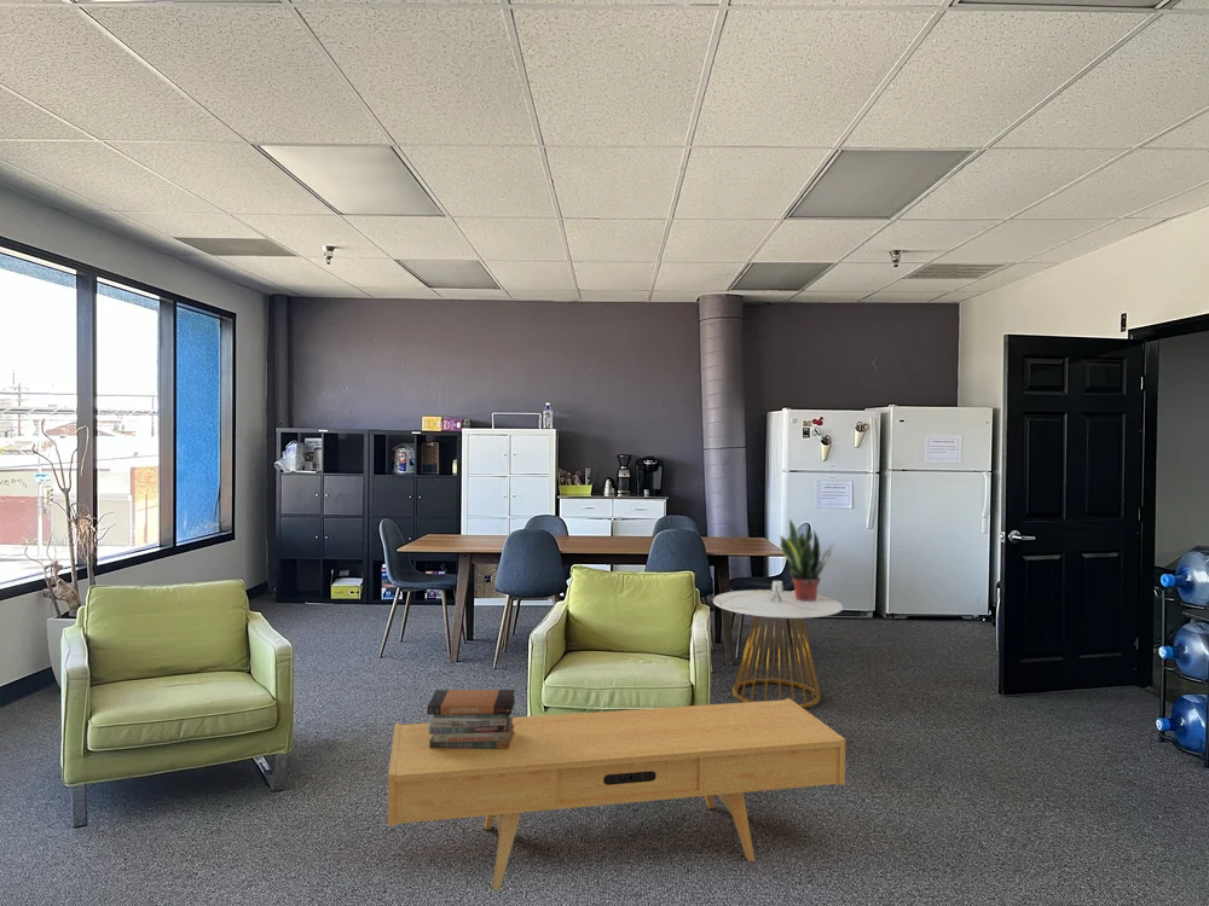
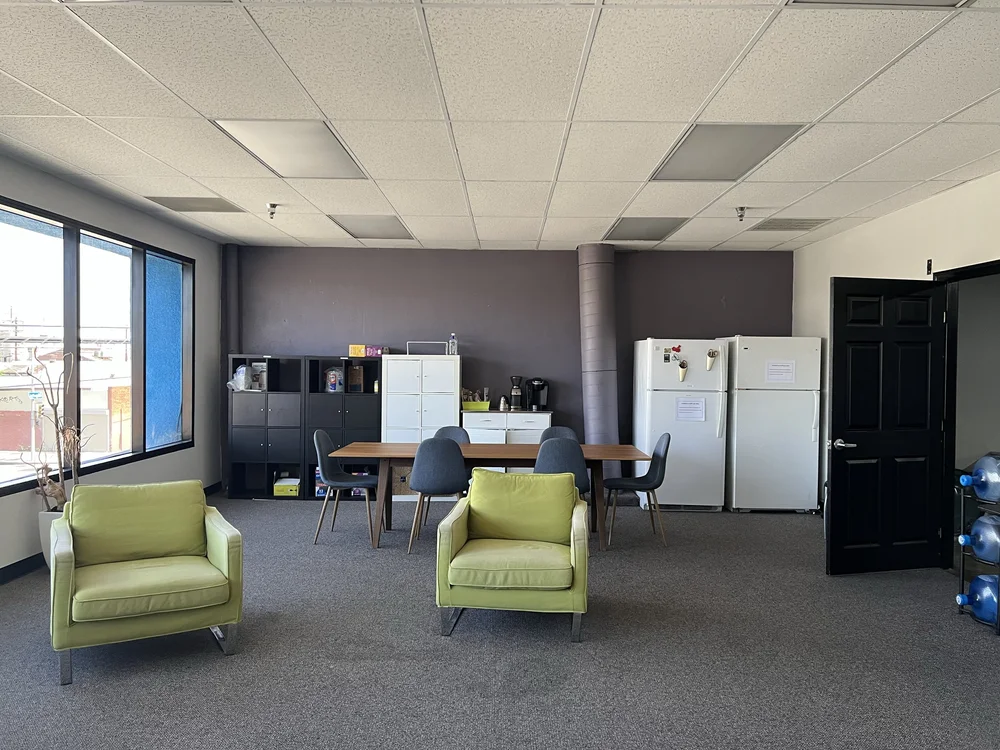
- book stack (472, 716)
- potted plant (805, 559)
- tv console (615, 786)
- side table (774, 638)
